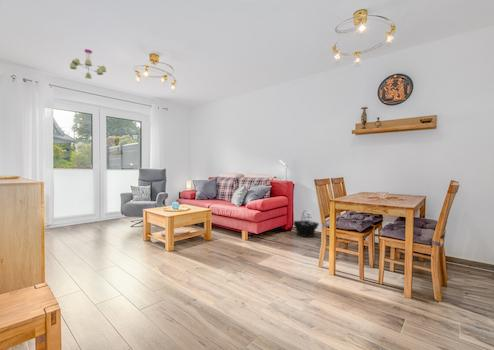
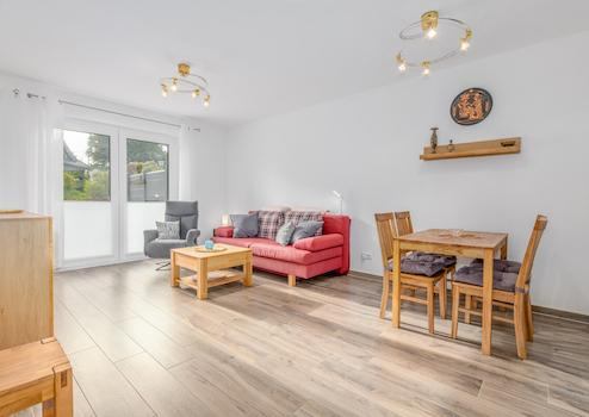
- ceiling light fixture (88, 62)
- basket (305, 222)
